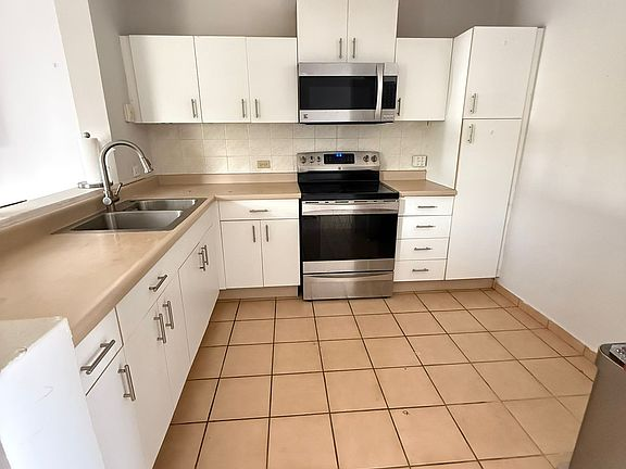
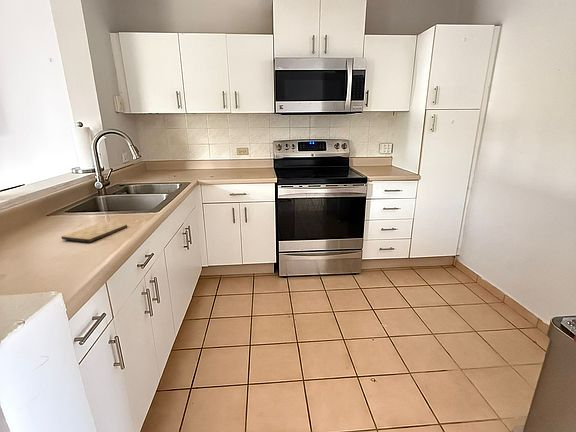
+ cutting board (96, 231)
